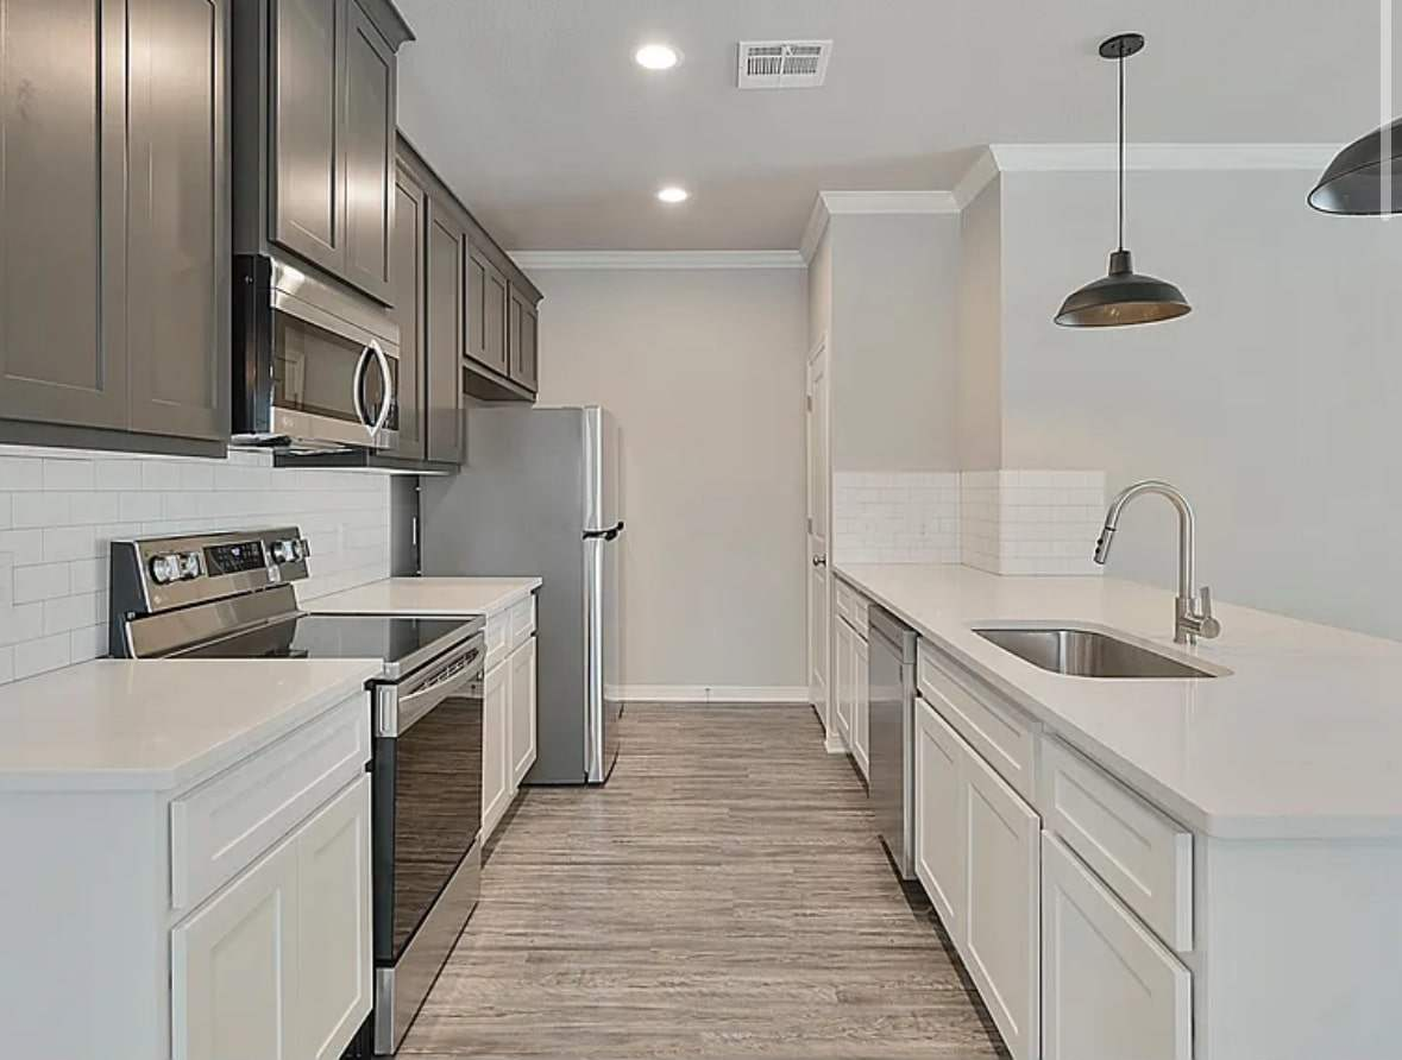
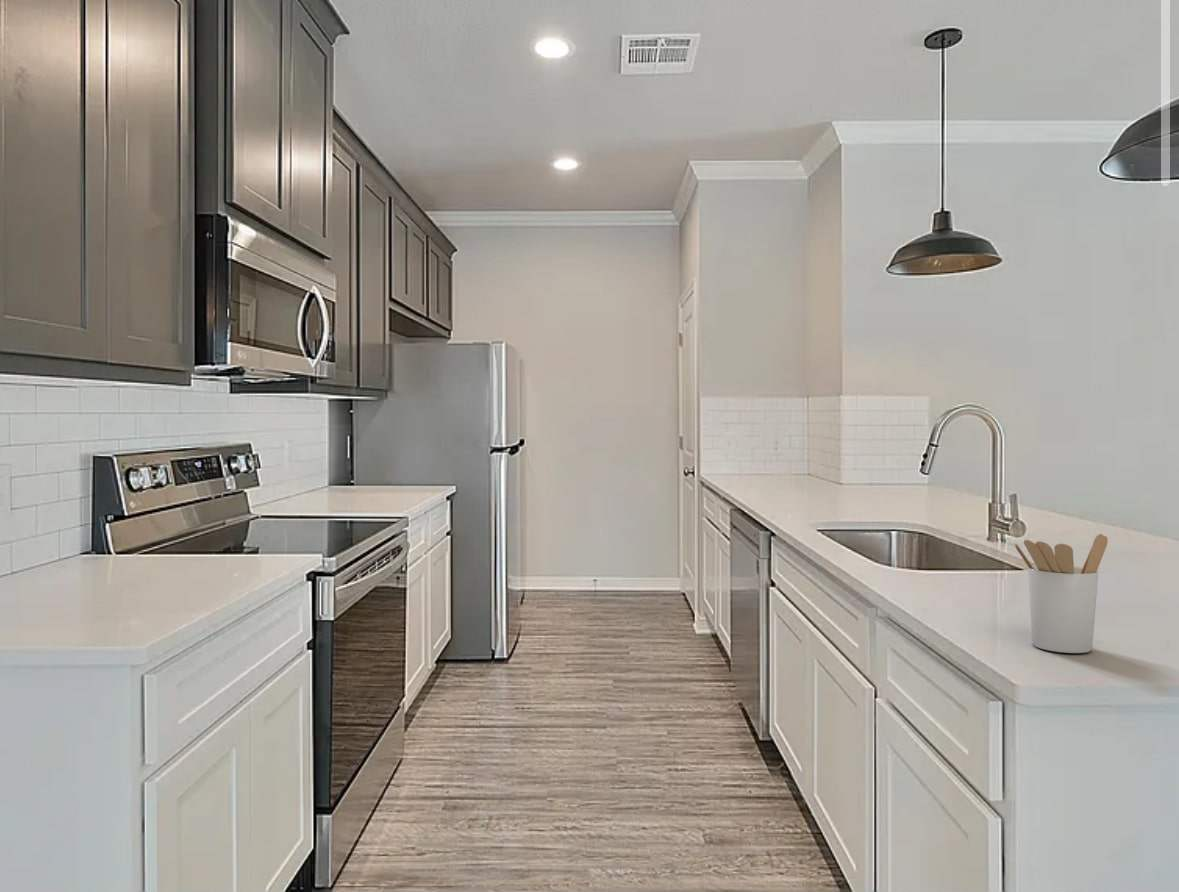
+ utensil holder (1058, 591)
